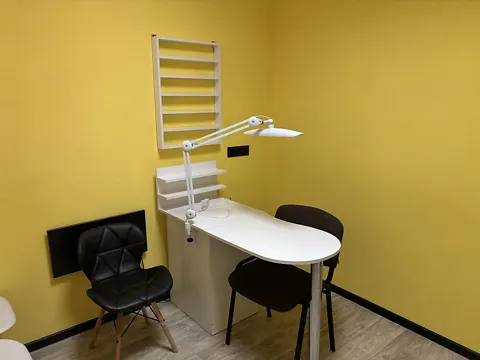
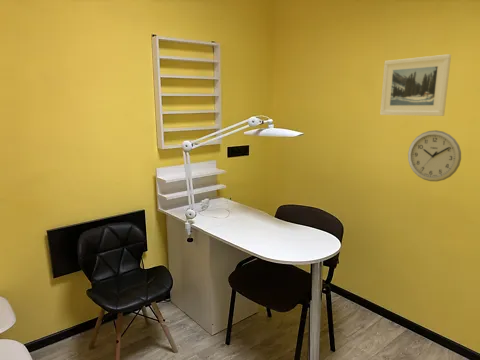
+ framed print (412, 87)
+ wall clock (432, 156)
